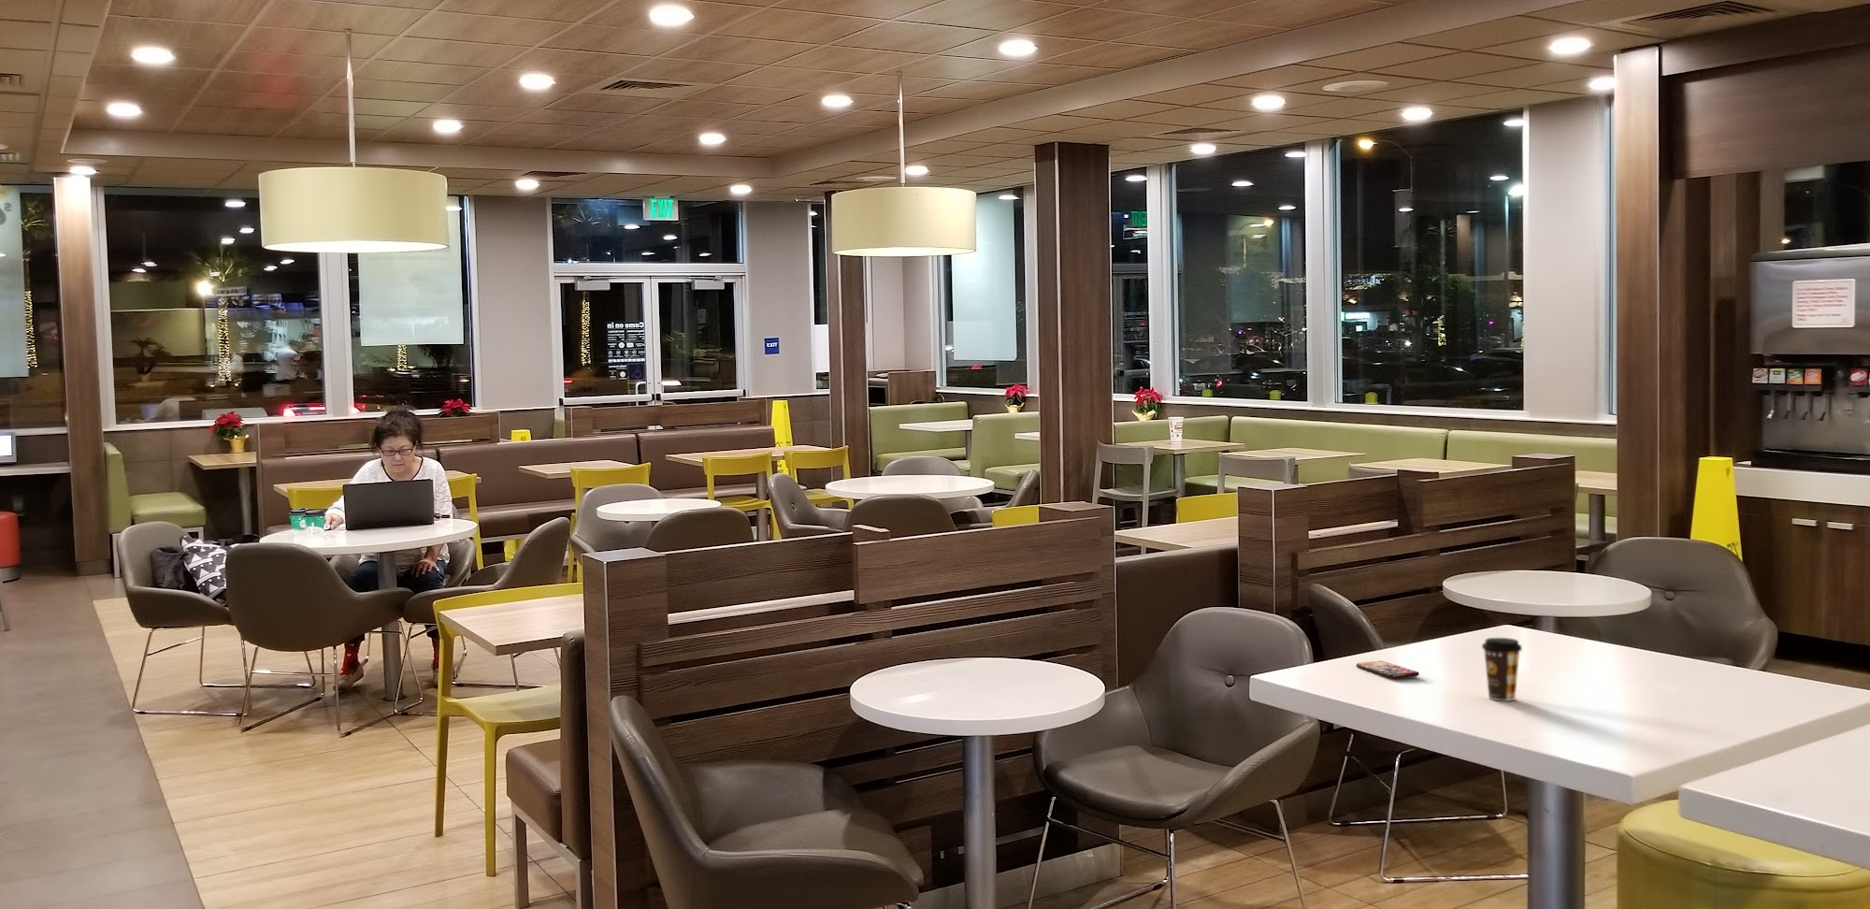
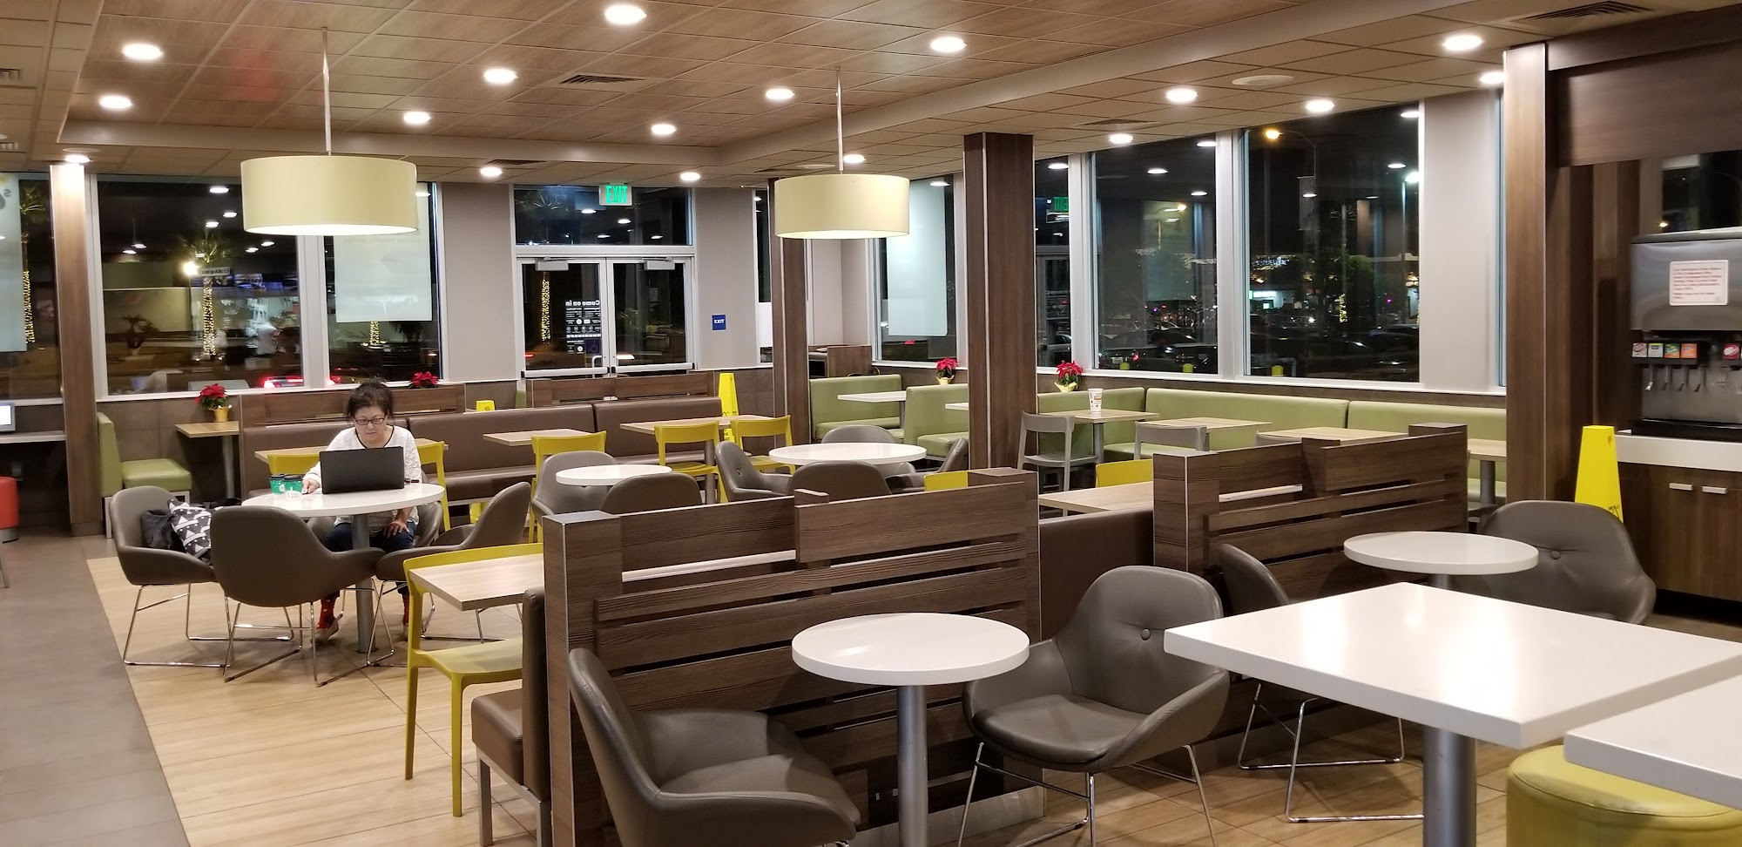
- coffee cup (1501, 669)
- smartphone (1387, 669)
